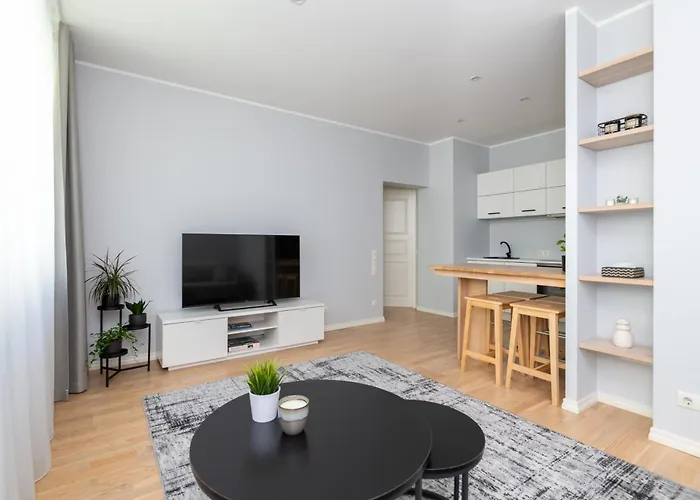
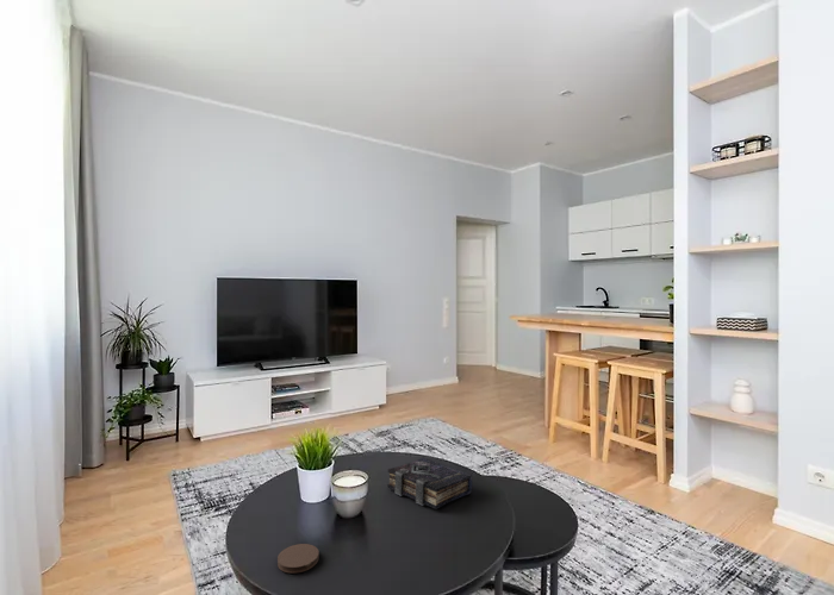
+ coaster (298, 557)
+ book (429, 480)
